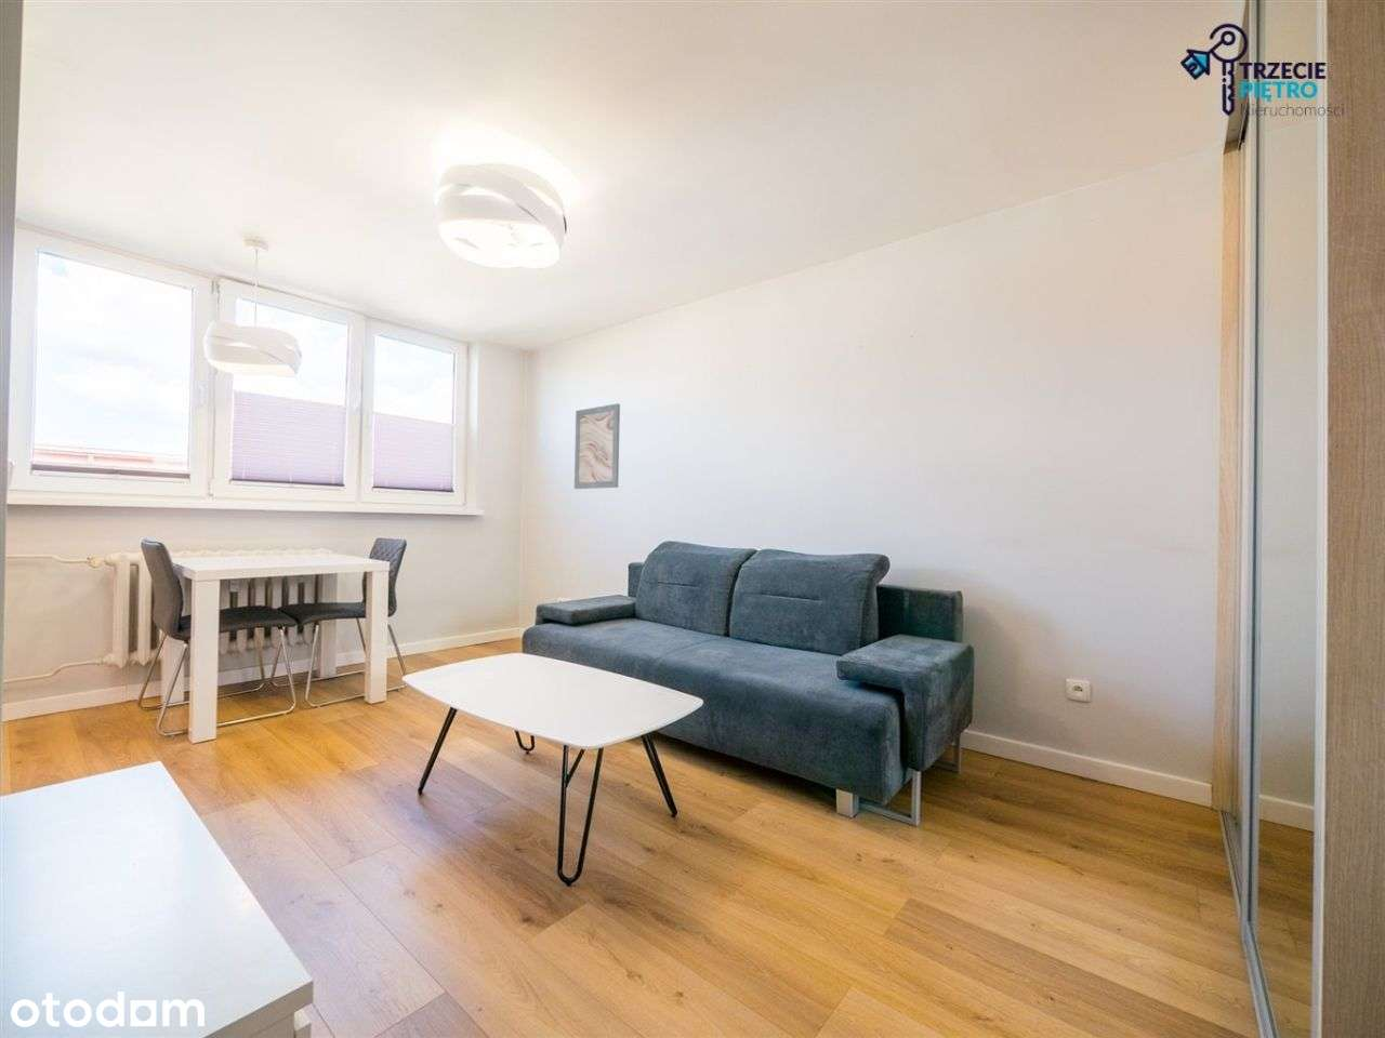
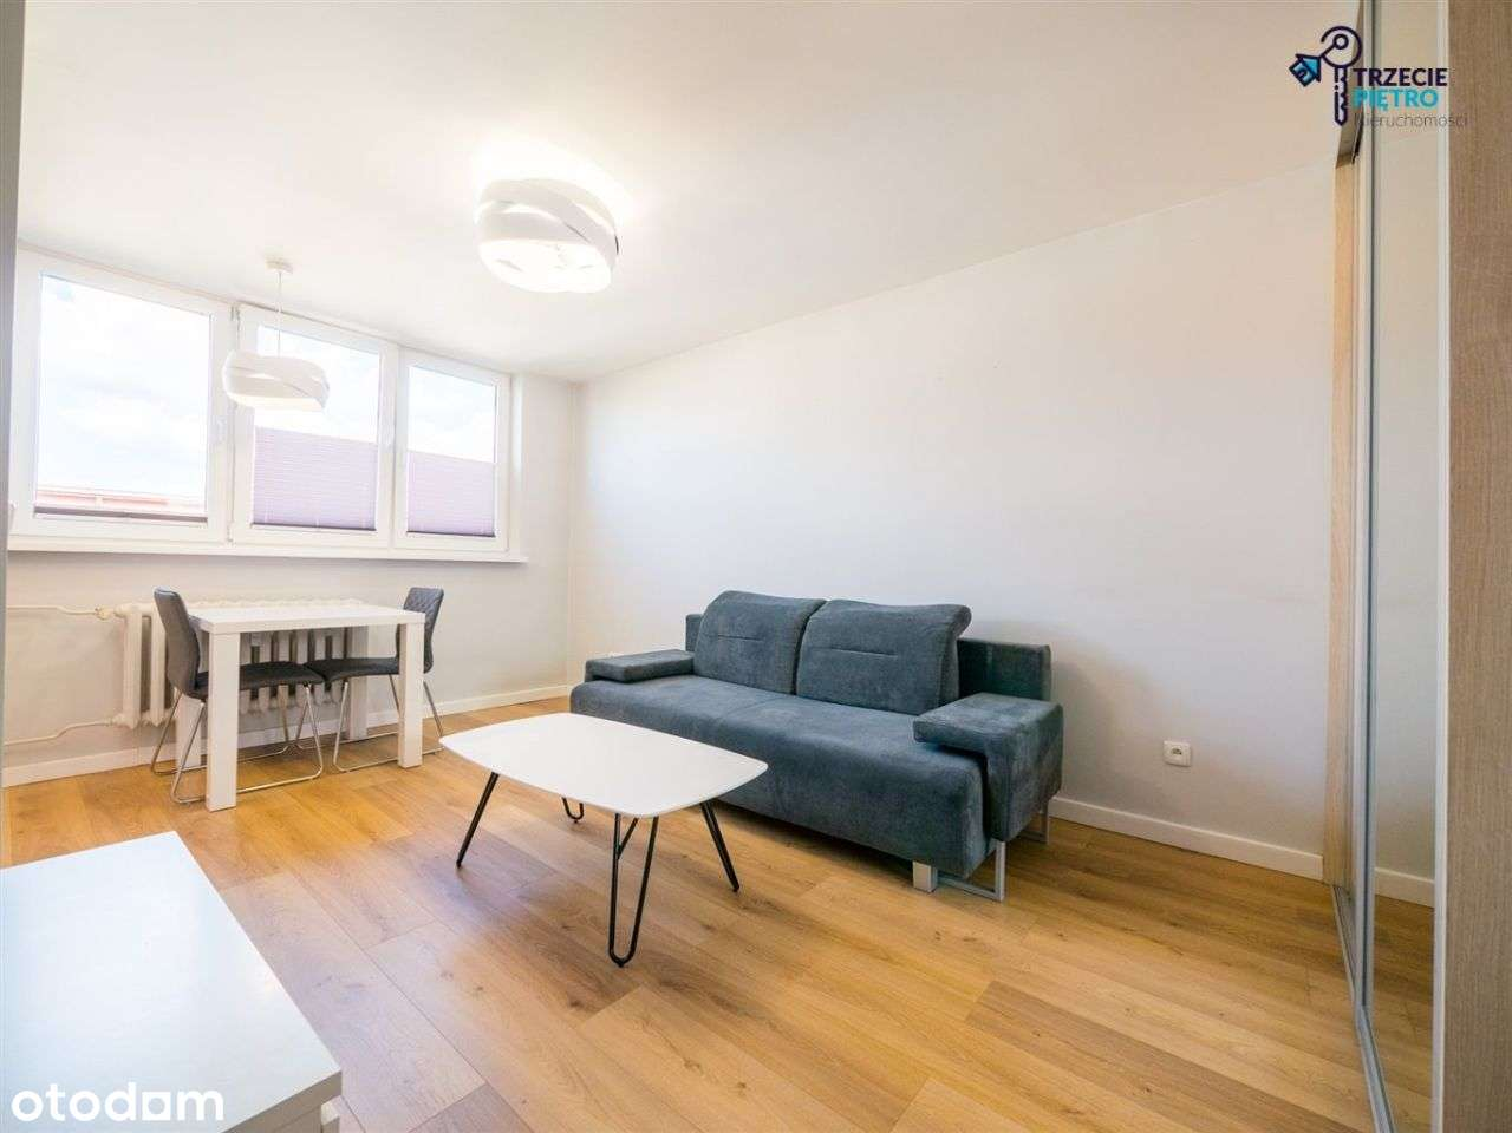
- wall art (597, 448)
